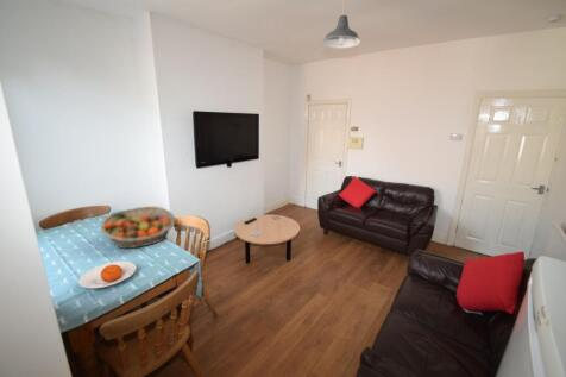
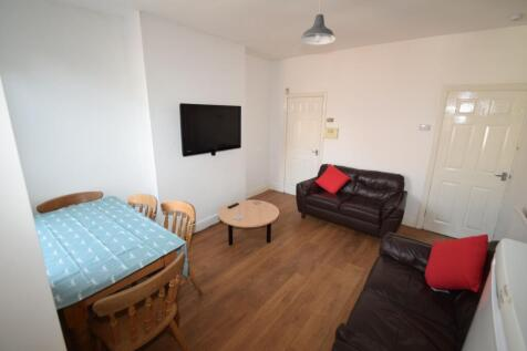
- plate (108, 271)
- fruit basket (140, 226)
